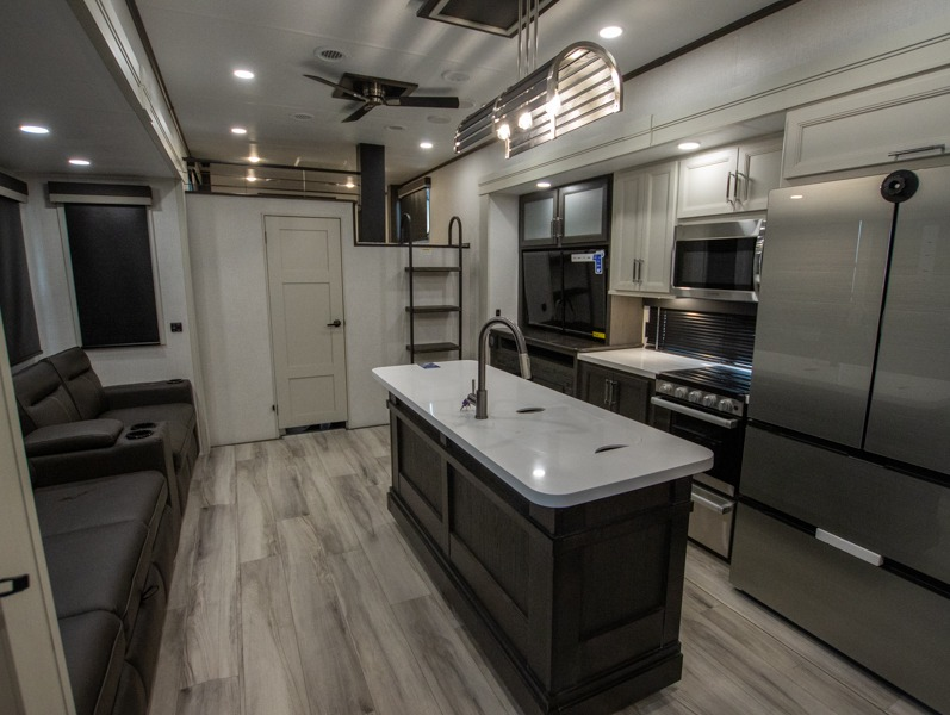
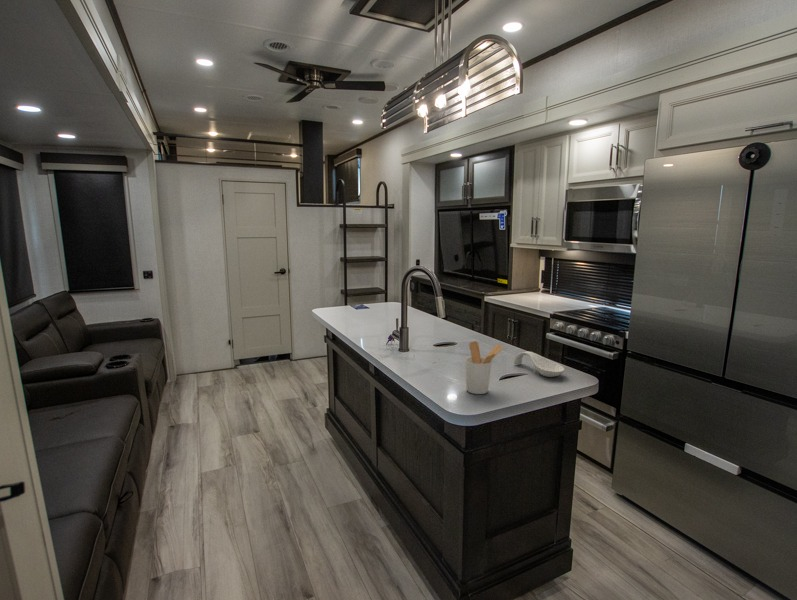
+ spoon rest (538, 363)
+ utensil holder (484, 367)
